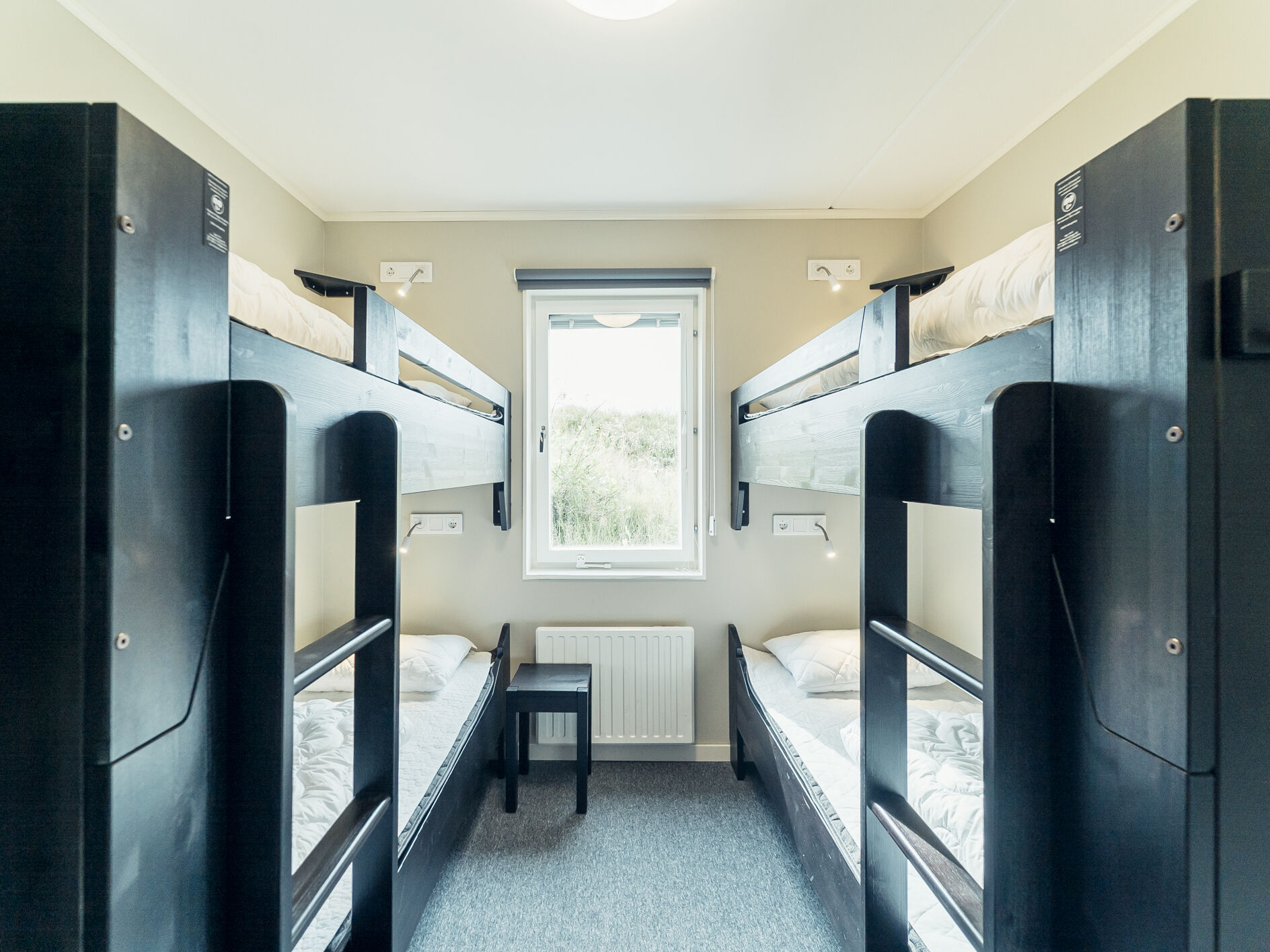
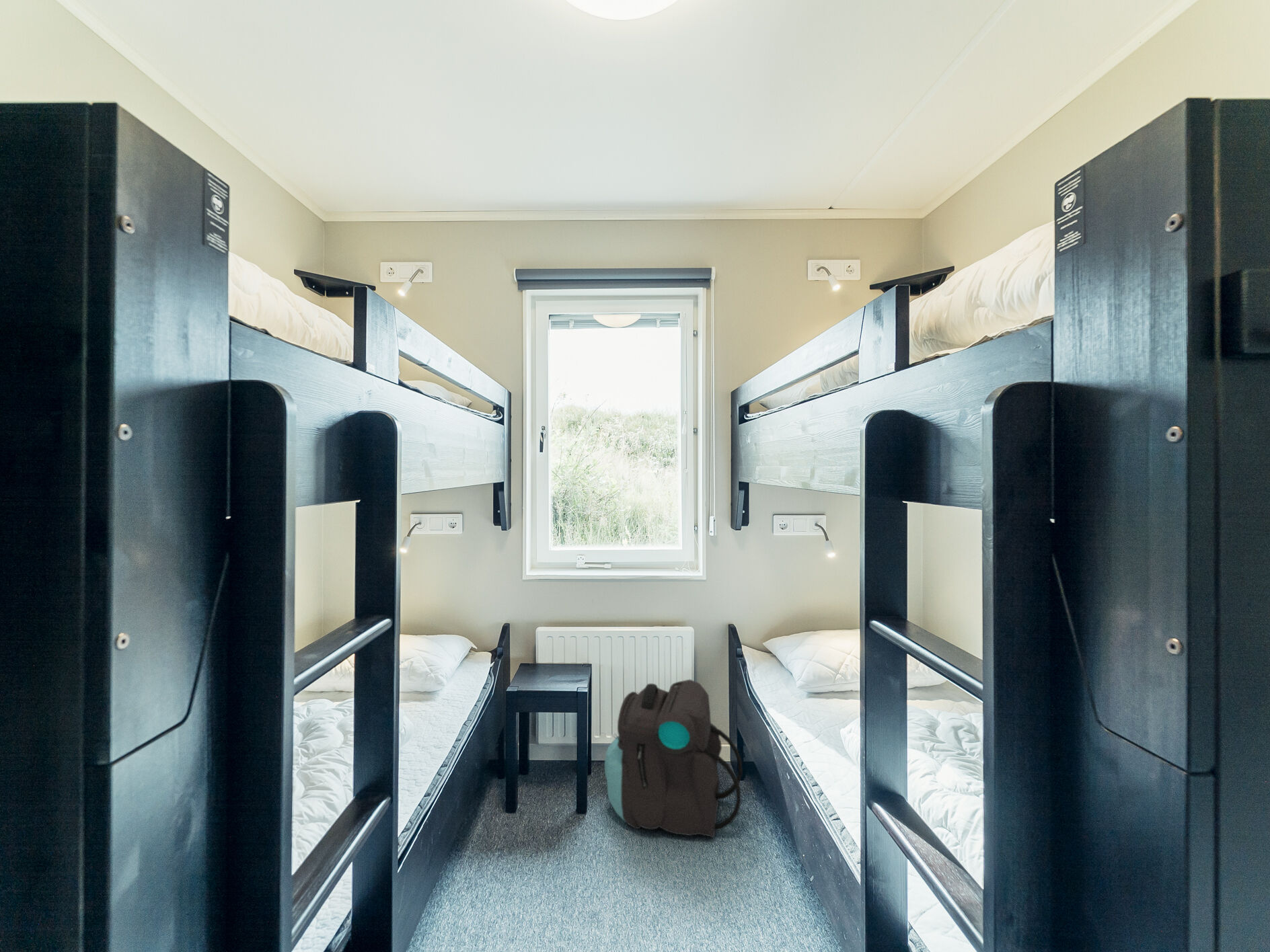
+ backpack (671, 750)
